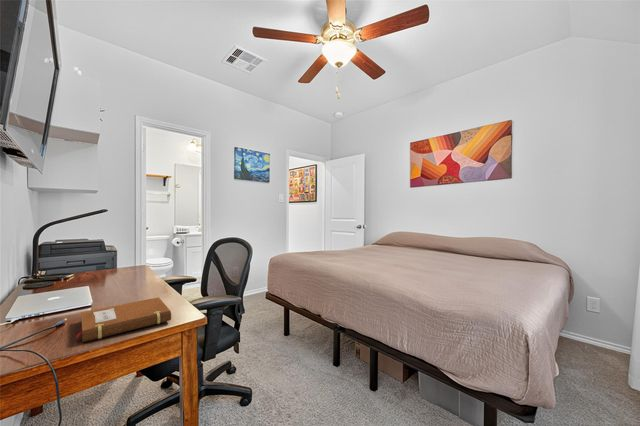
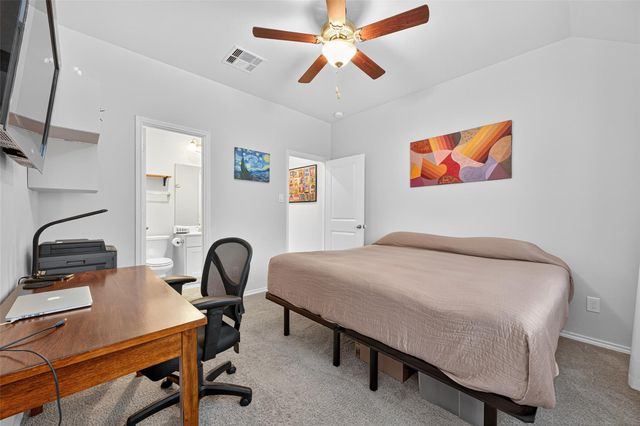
- notebook (124, 317)
